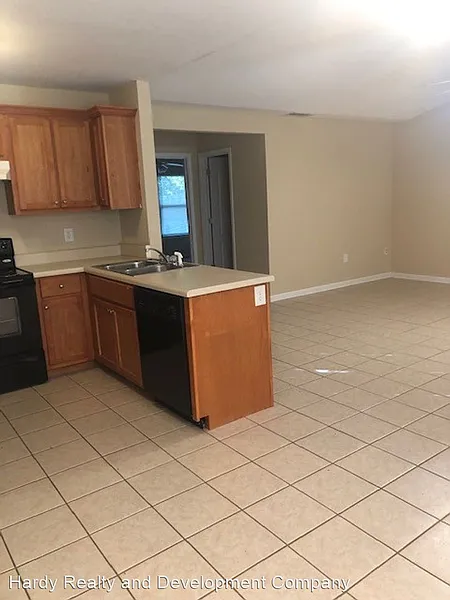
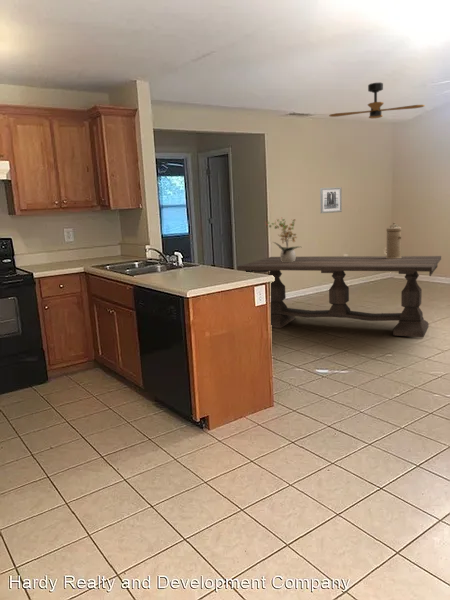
+ wall art (331, 200)
+ ceiling fan (375, 99)
+ dining table (339, 294)
+ potted plant (286, 239)
+ water filter (394, 240)
